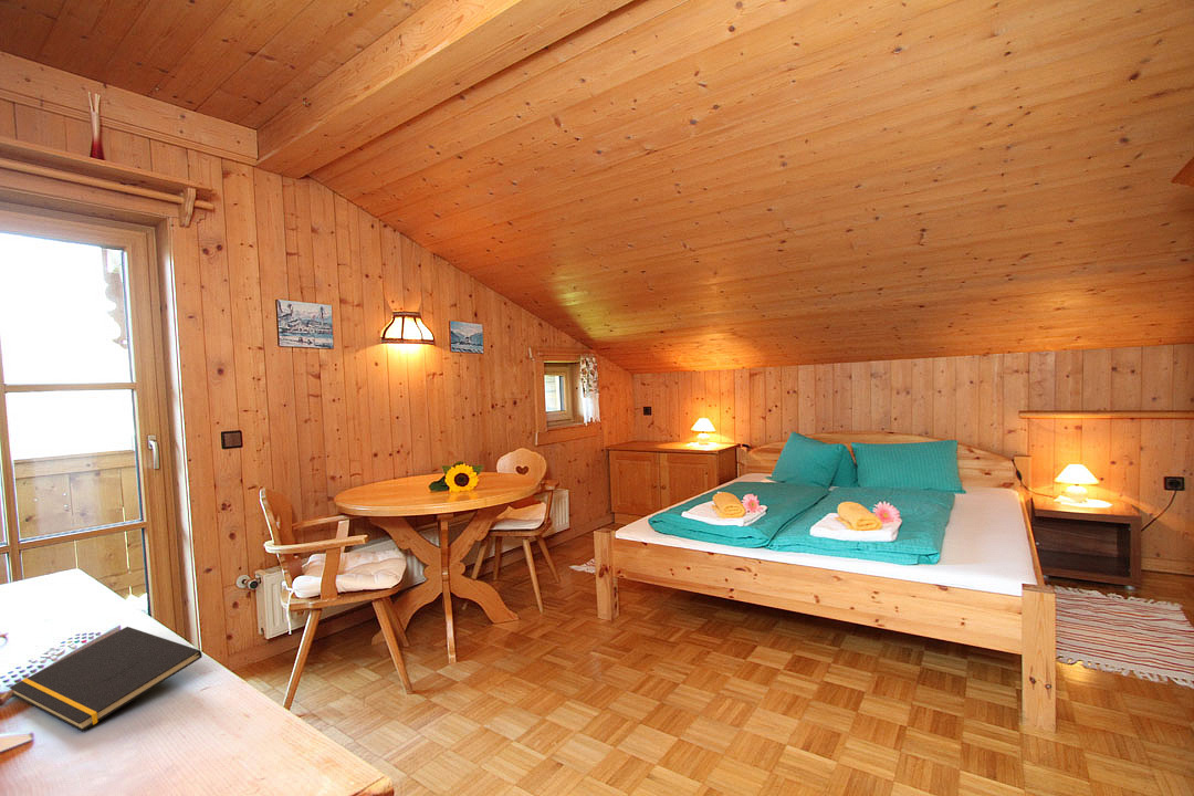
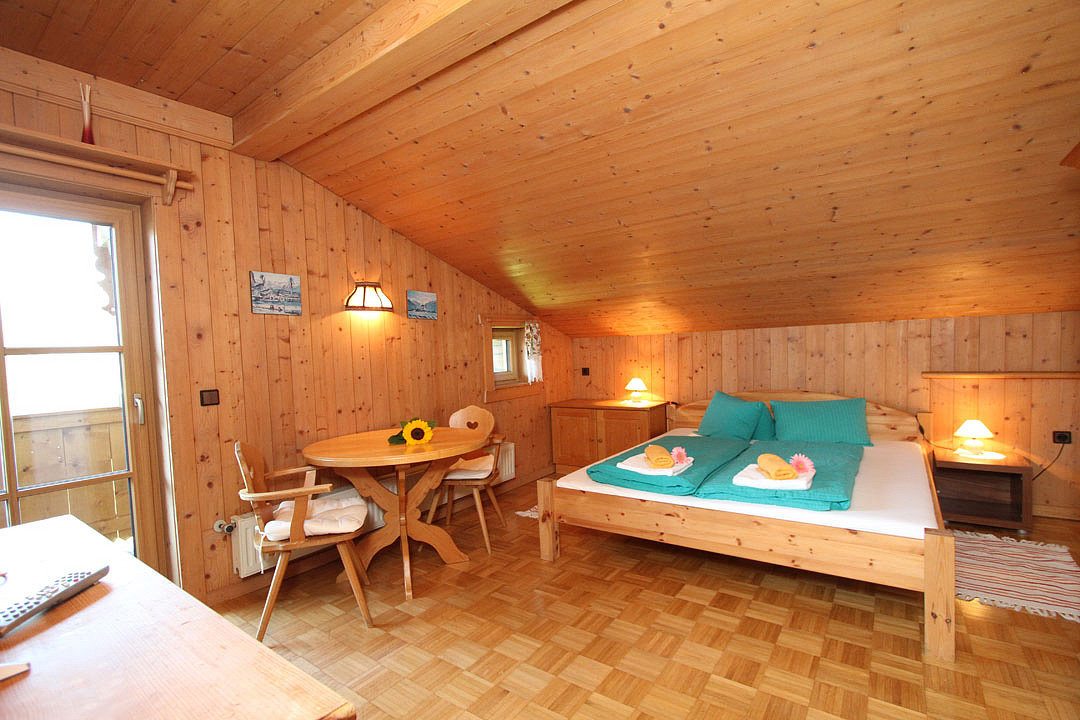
- notepad (107, 671)
